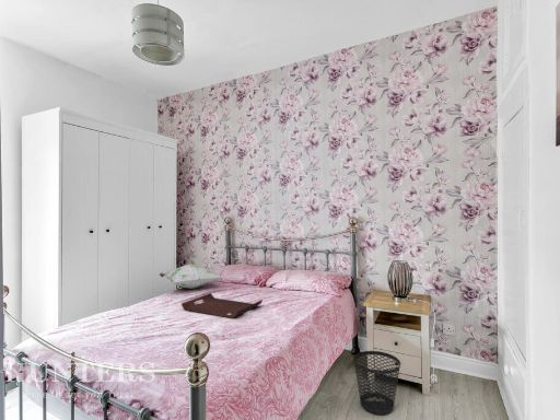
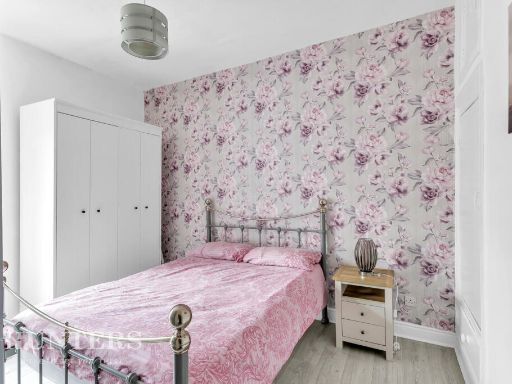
- serving tray (222, 304)
- decorative pillow (189, 276)
- wastebasket (376, 382)
